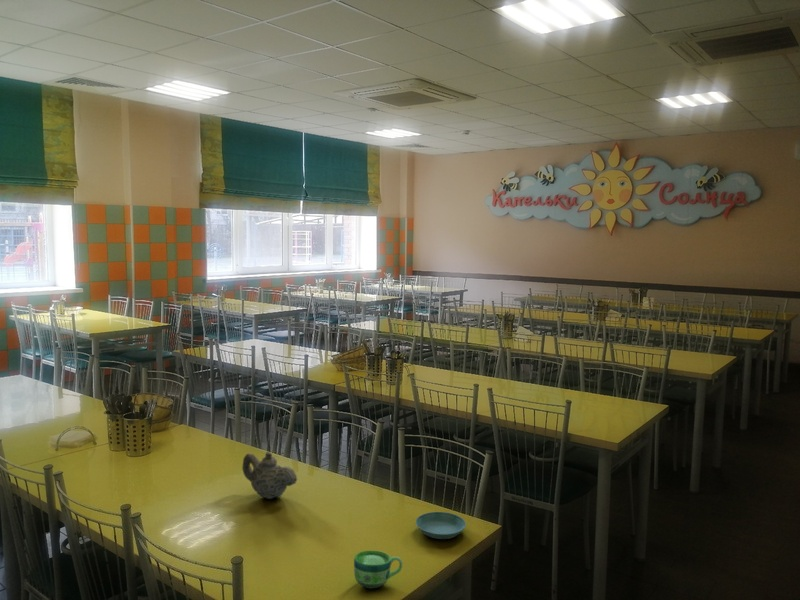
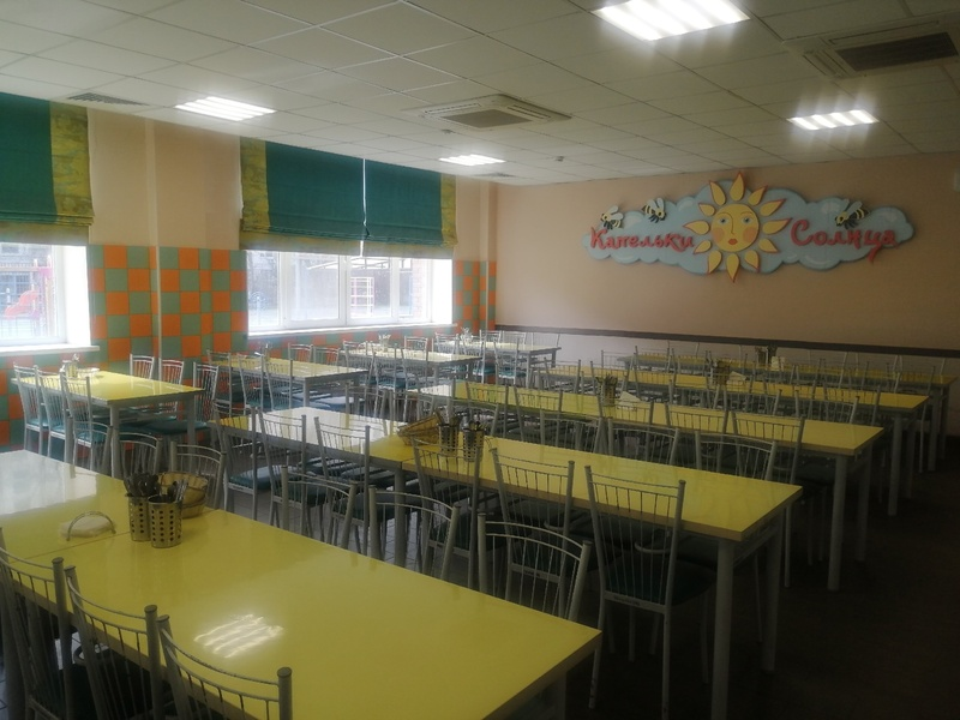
- saucer (440, 526)
- teapot (268, 473)
- cup (377, 568)
